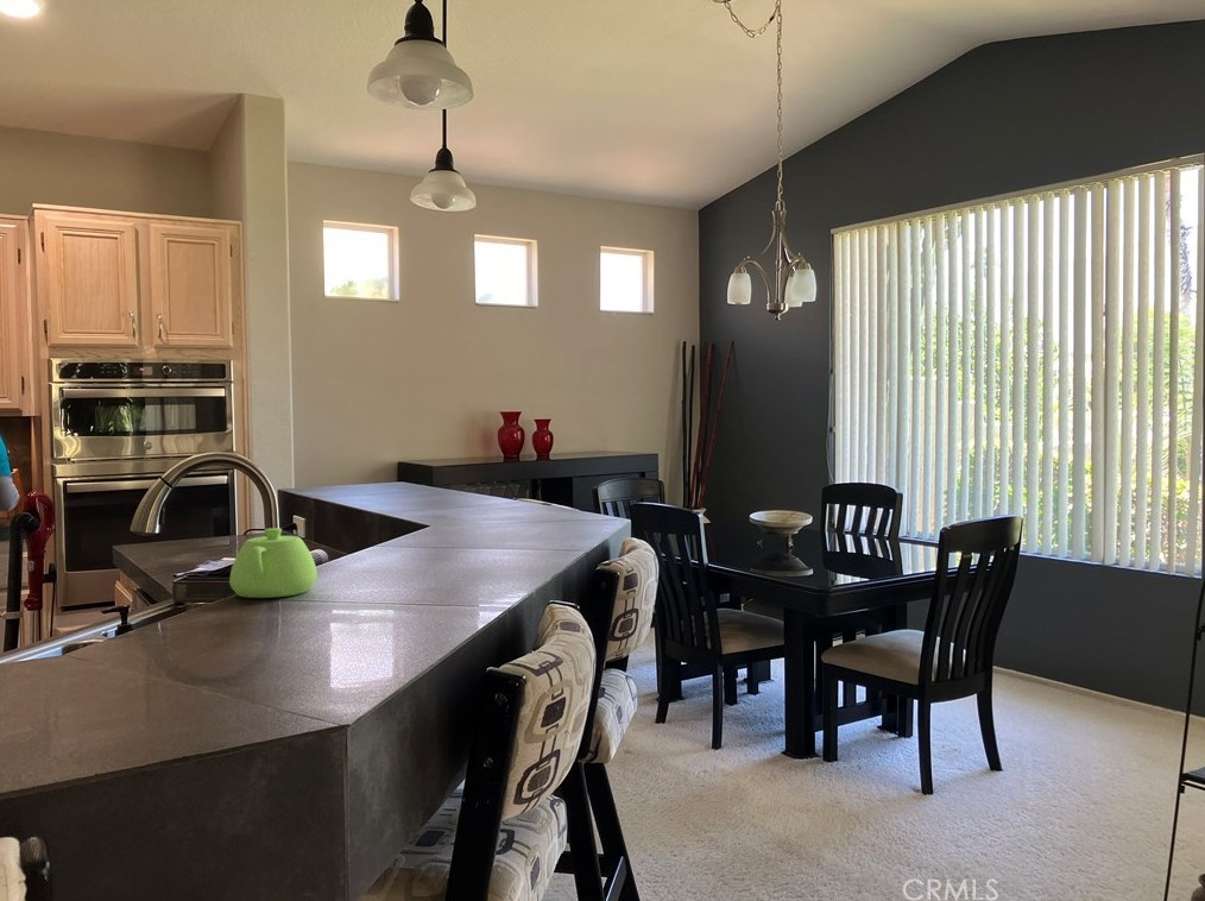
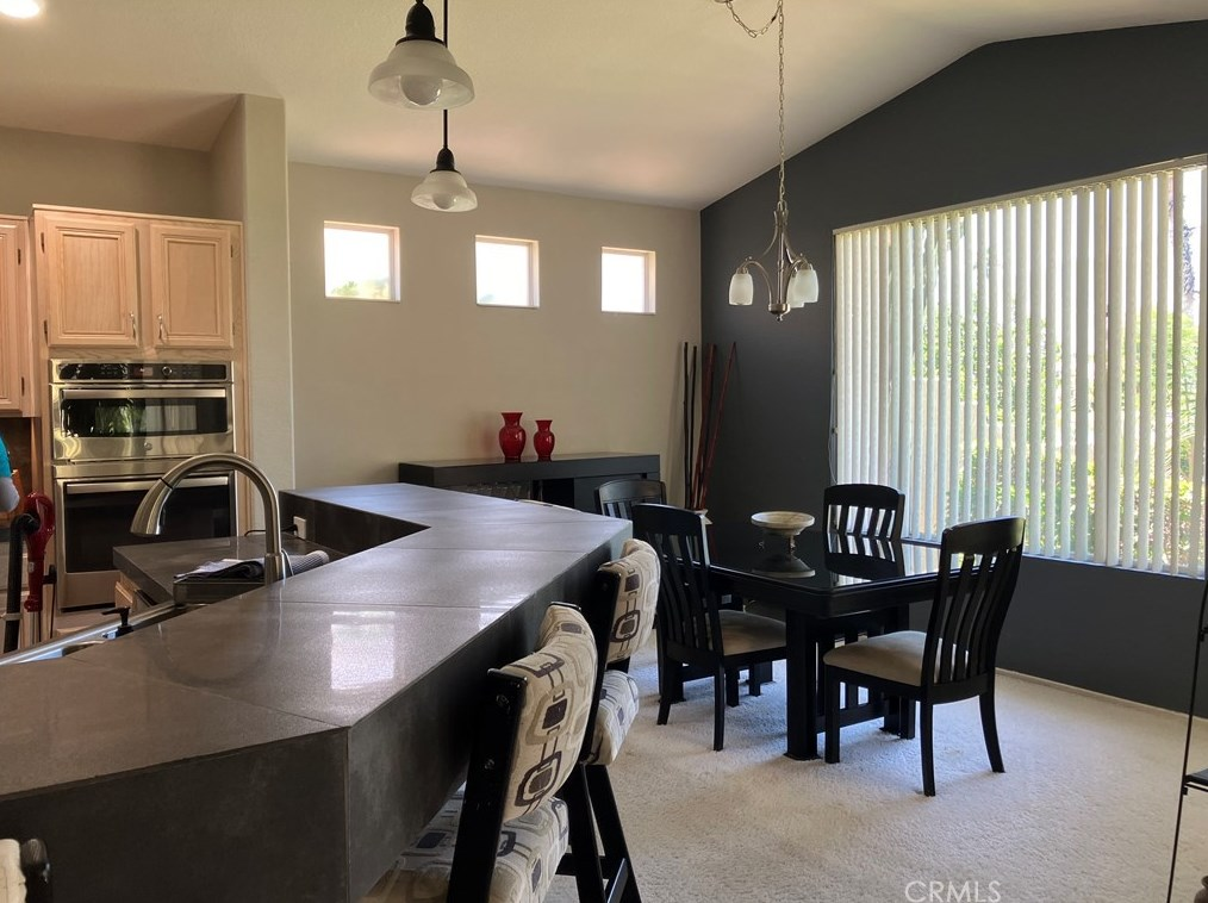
- teapot (275, 559)
